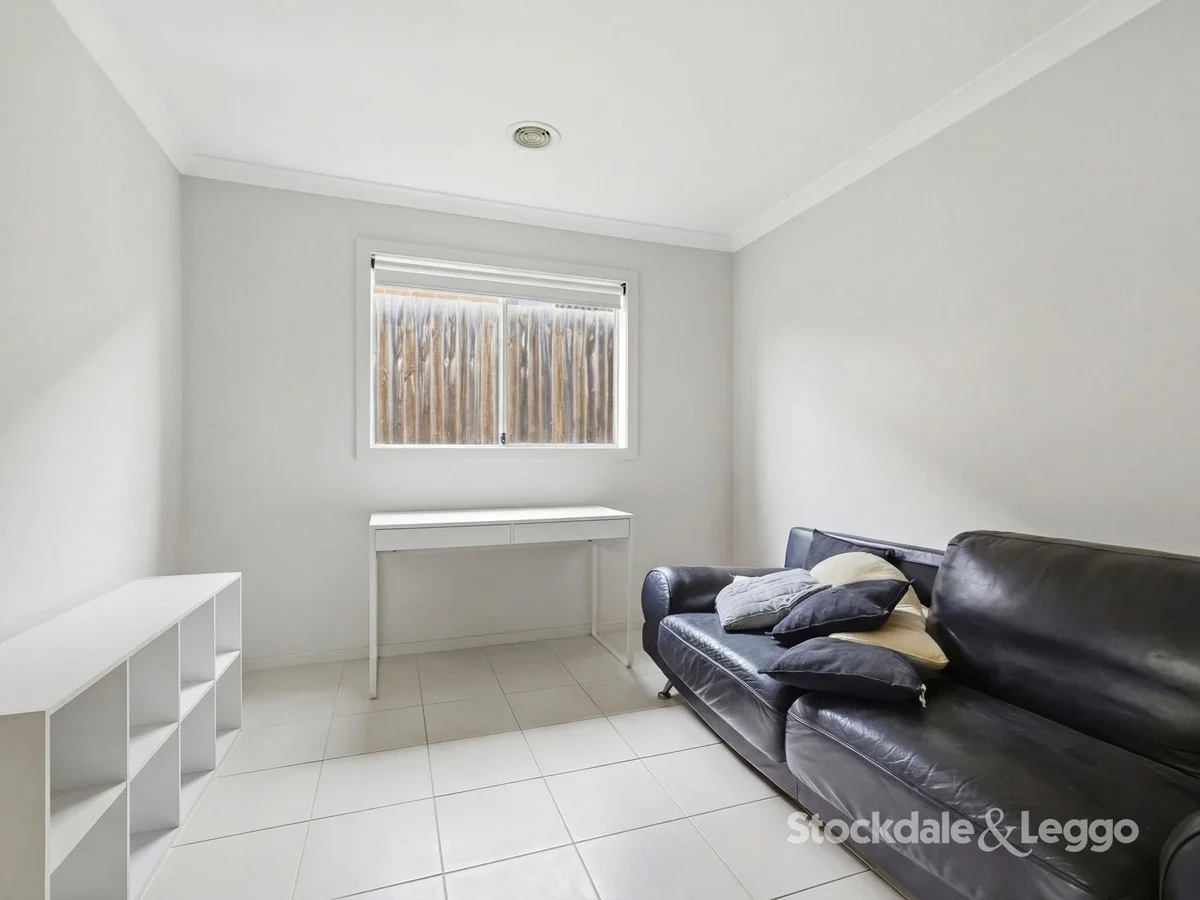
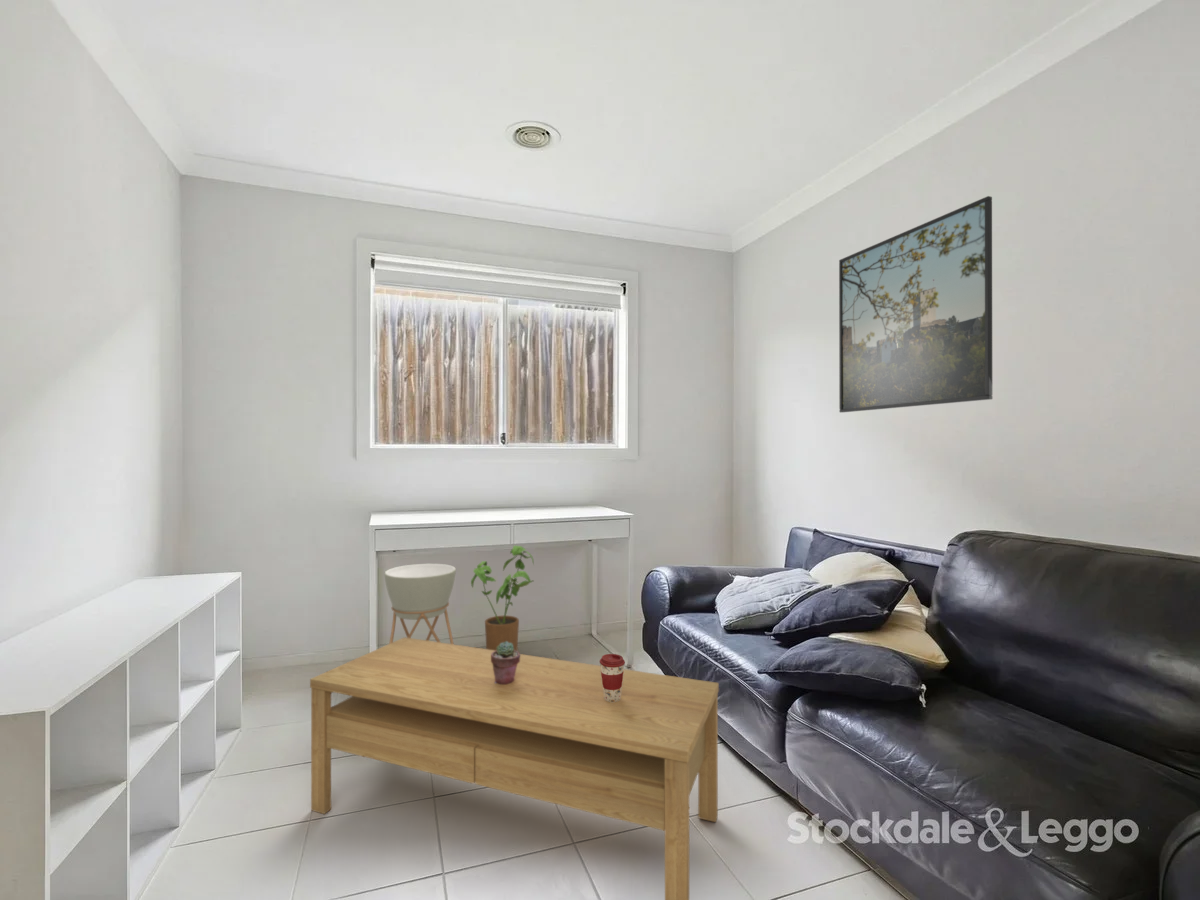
+ potted succulent (505, 660)
+ coffee cup (612, 677)
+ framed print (904, 319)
+ coffee table (512, 747)
+ house plant (506, 602)
+ planter (420, 619)
